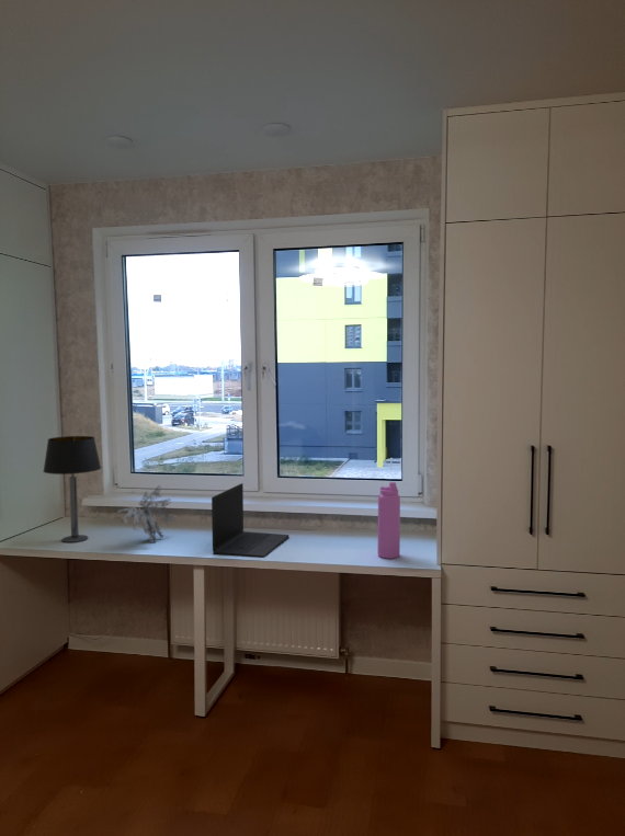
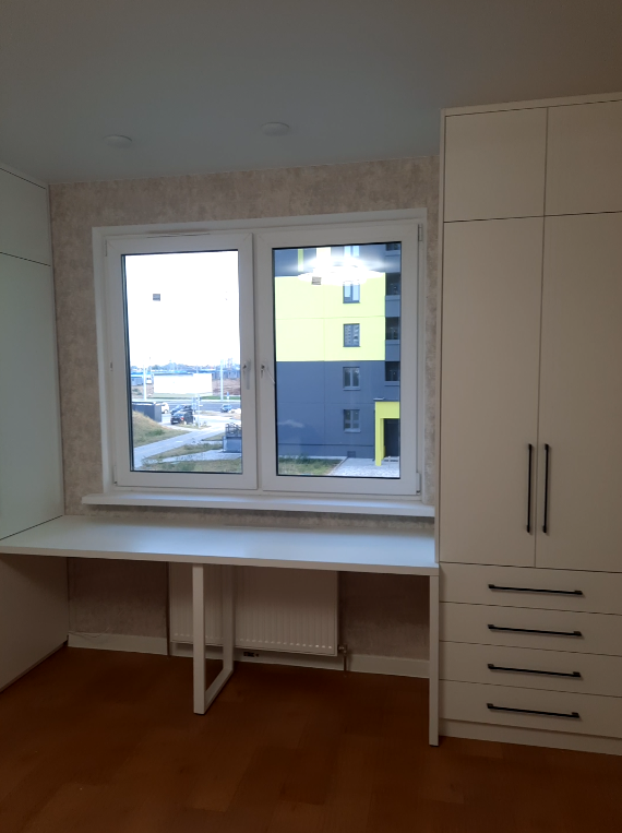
- laptop (242, 517)
- table lamp (72, 489)
- plant (145, 515)
- water bottle (388, 518)
